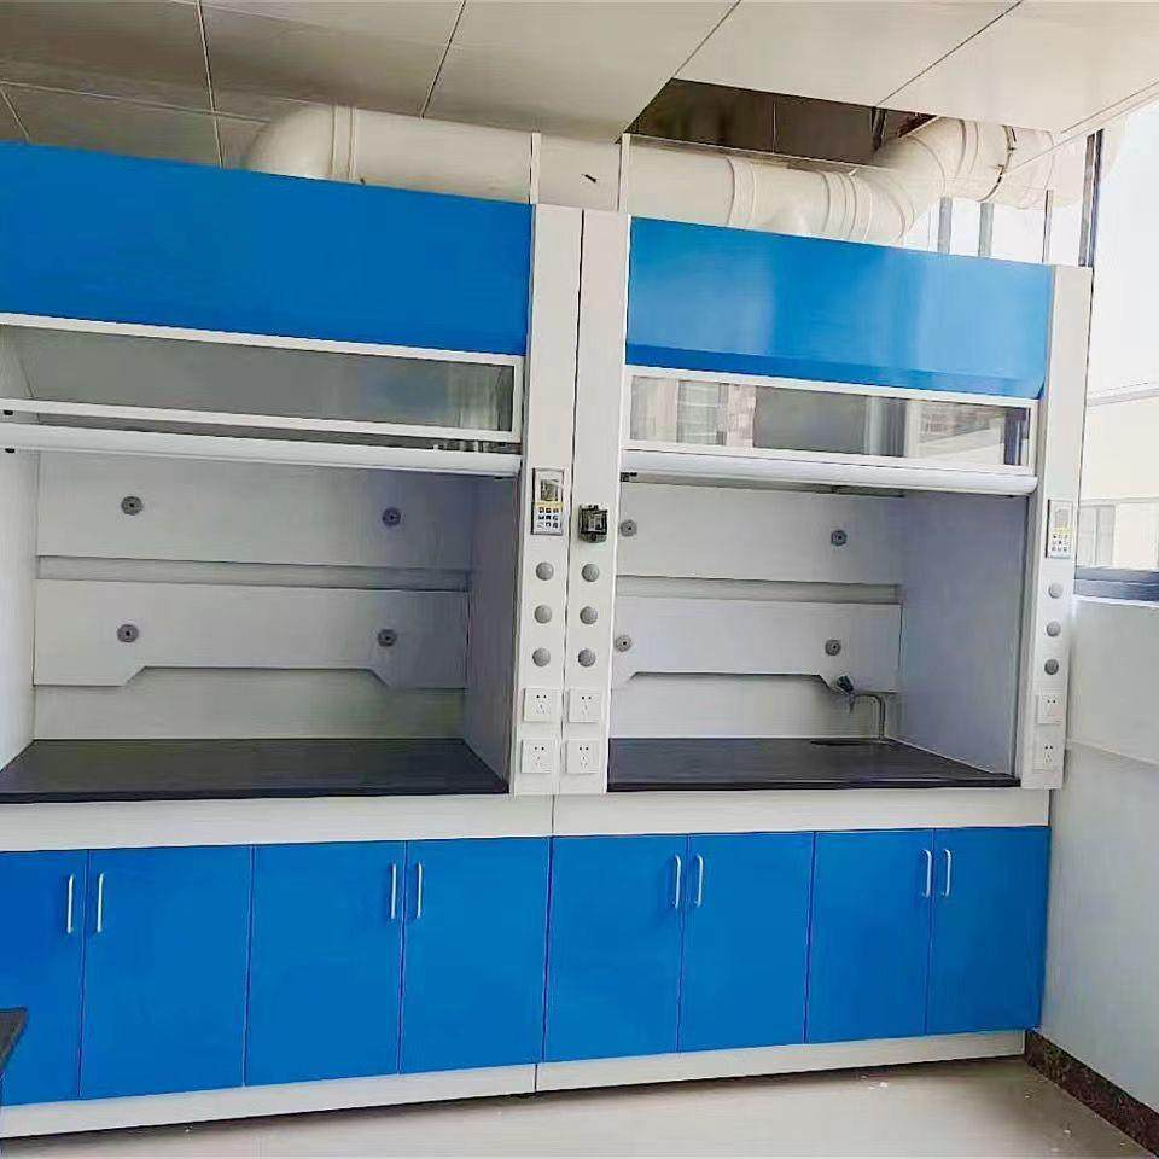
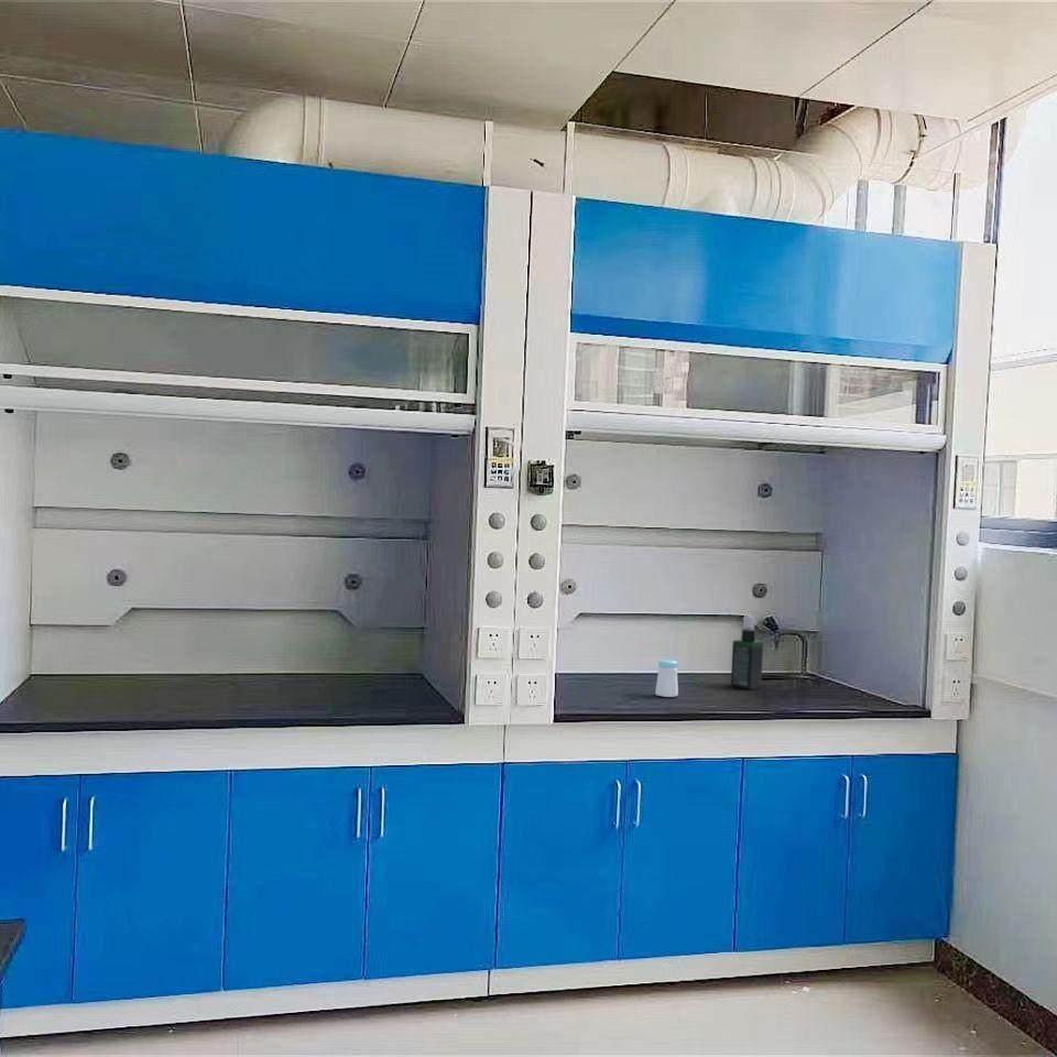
+ salt shaker (667, 677)
+ spray bottle (748, 652)
